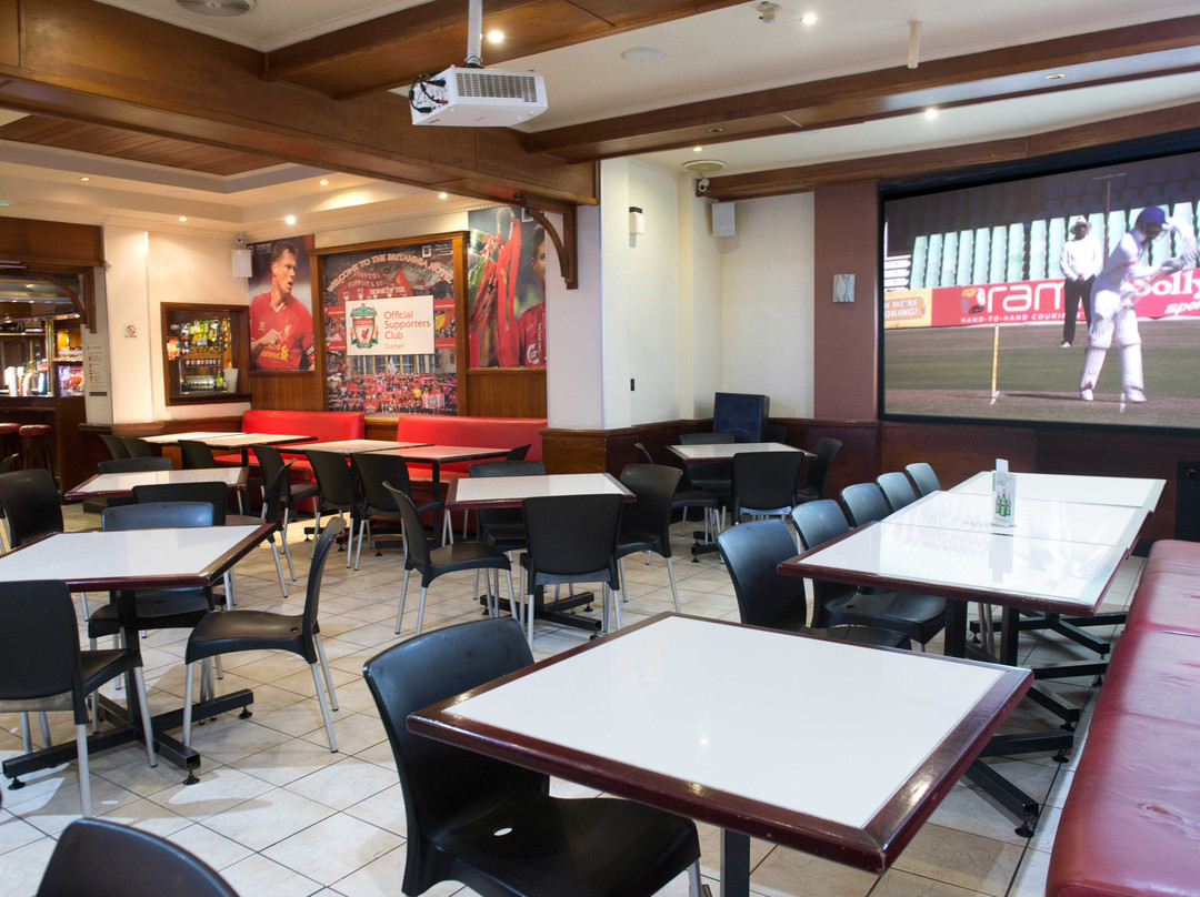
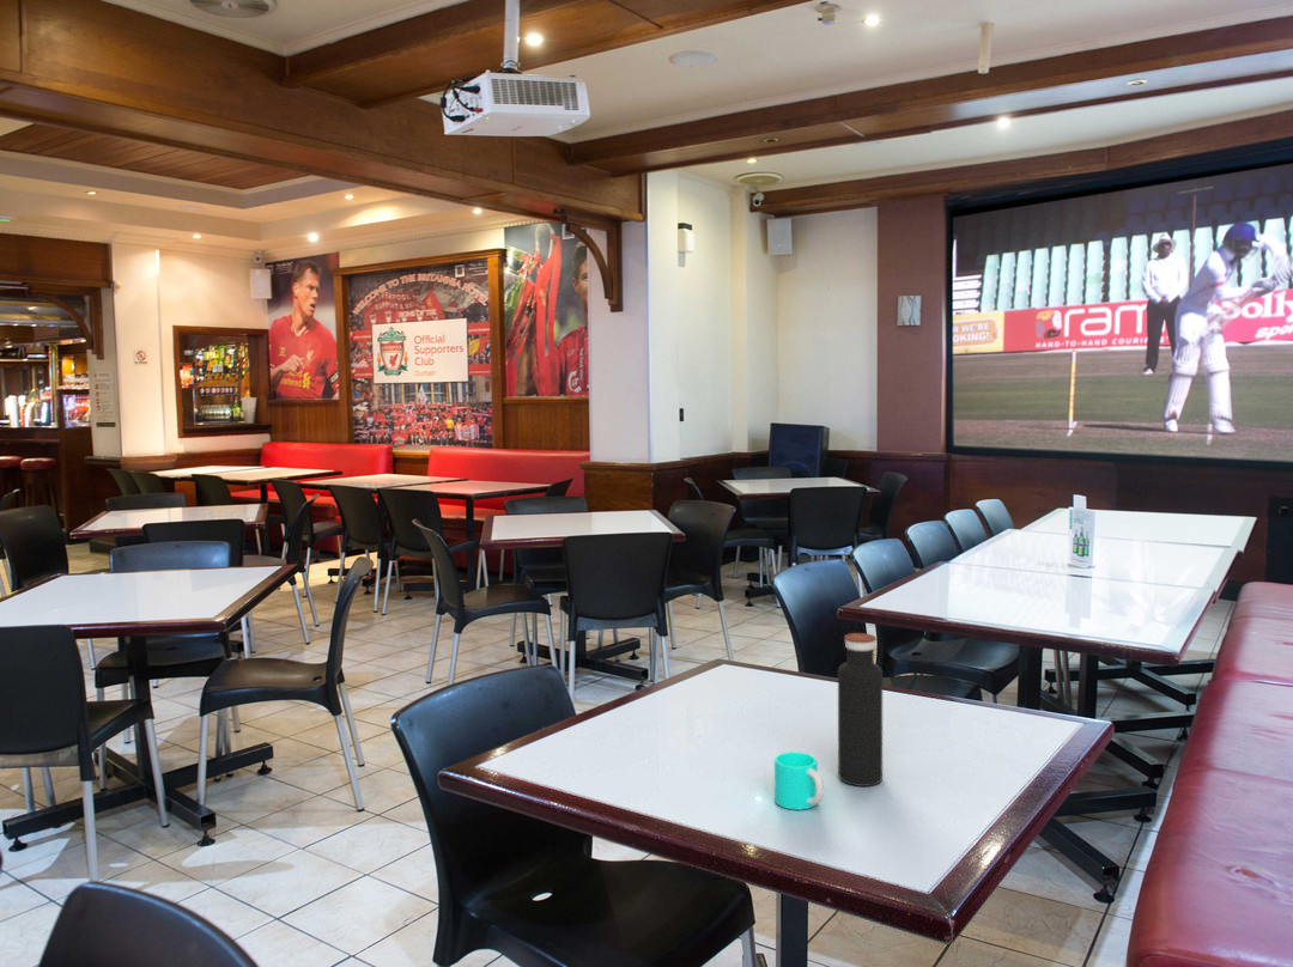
+ water bottle (860, 707)
+ cup (801, 783)
